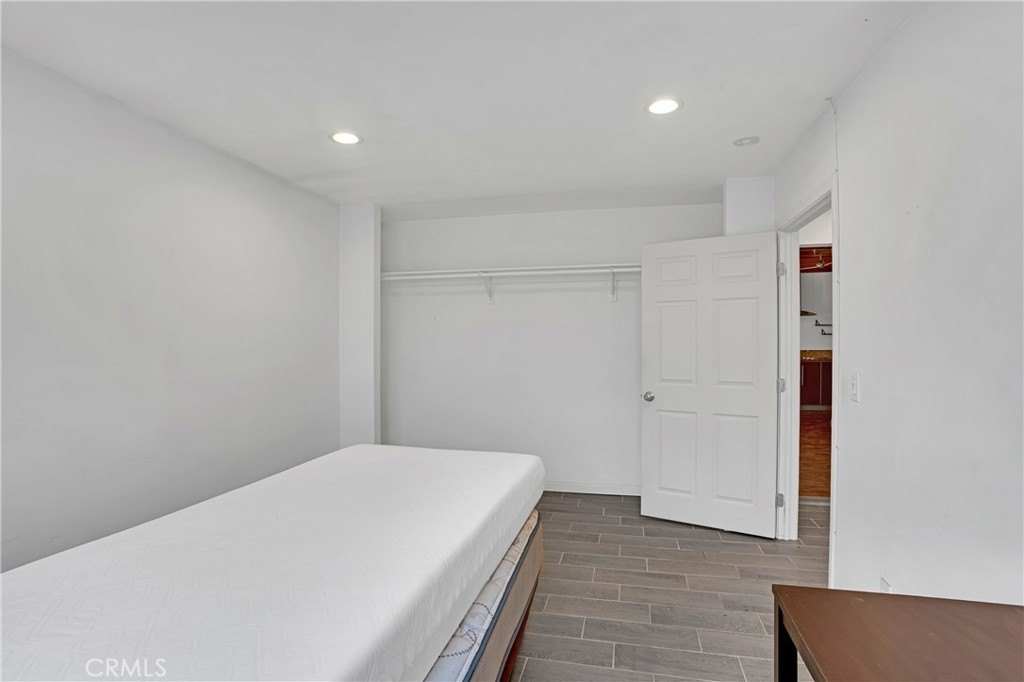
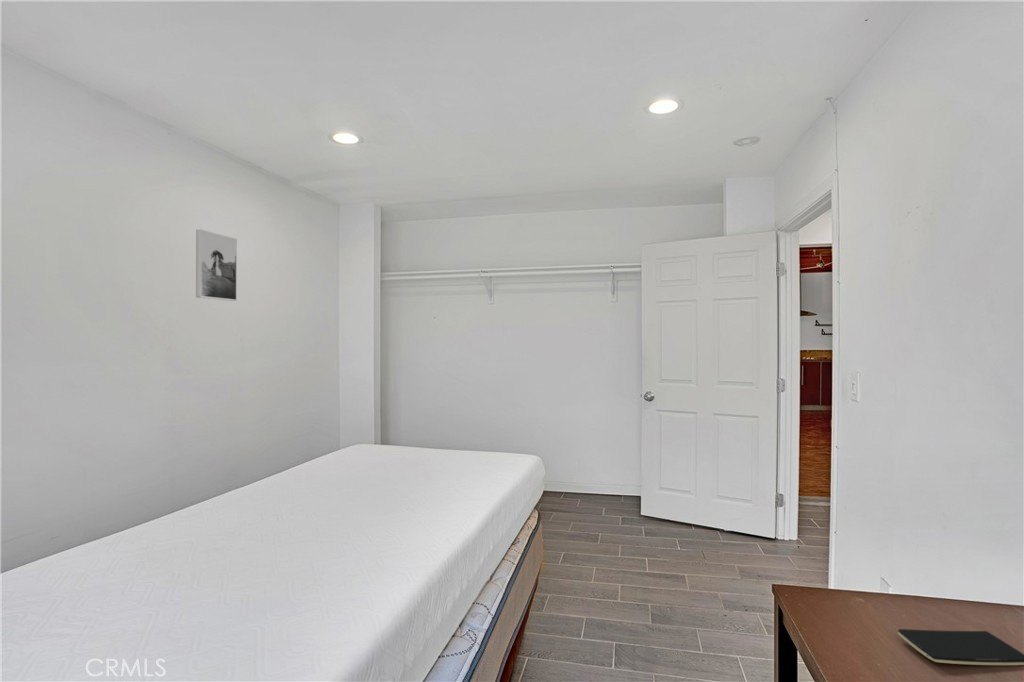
+ smartphone (961, 647)
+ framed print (217, 266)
